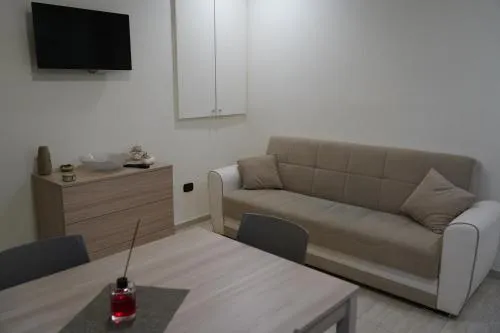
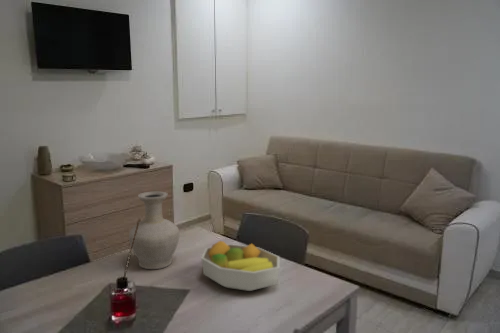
+ vase (154, 229)
+ fruit bowl (240, 263)
